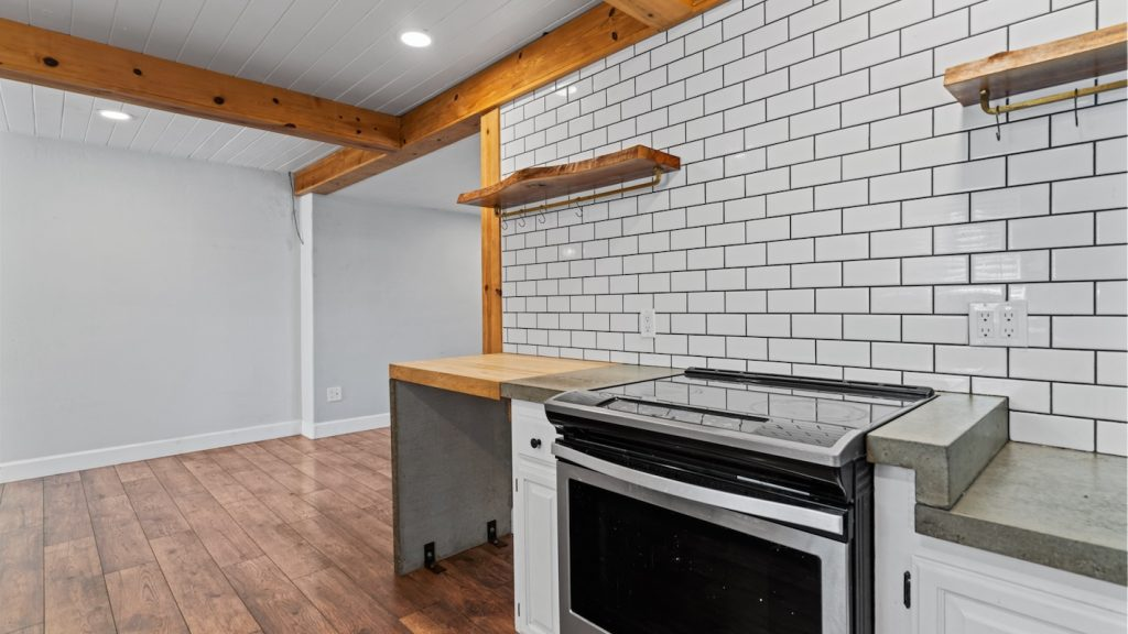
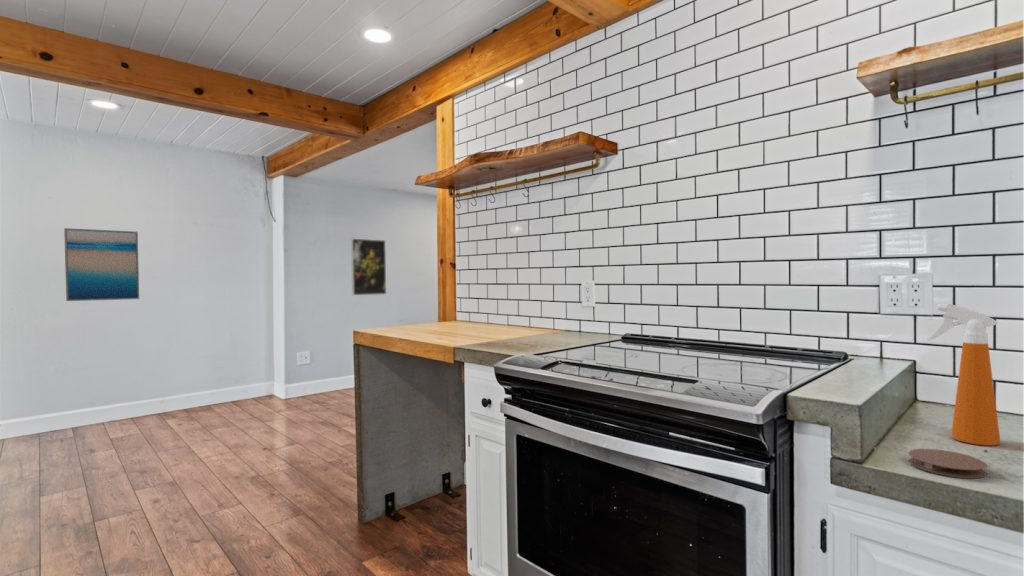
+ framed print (369, 267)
+ coaster (946, 462)
+ spray bottle (962, 371)
+ wall art (103, 265)
